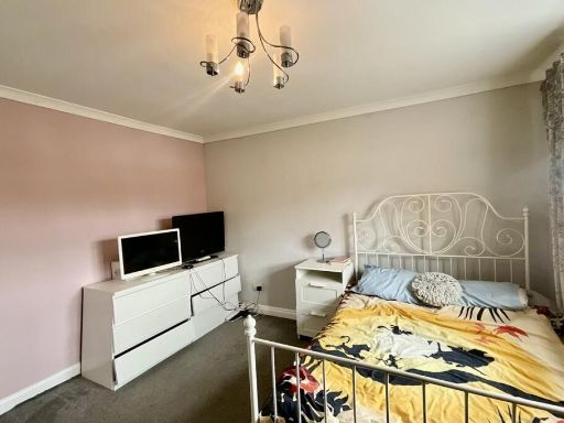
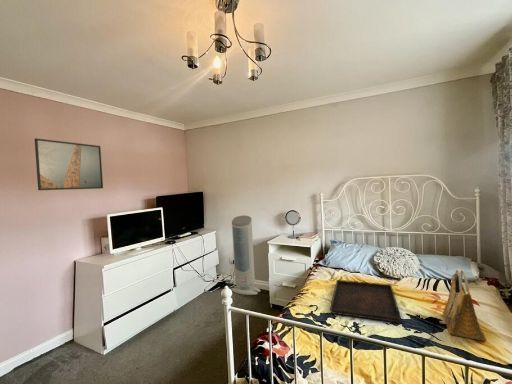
+ grocery bag (461, 297)
+ serving tray (363, 297)
+ air purifier (243, 253)
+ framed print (72, 166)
